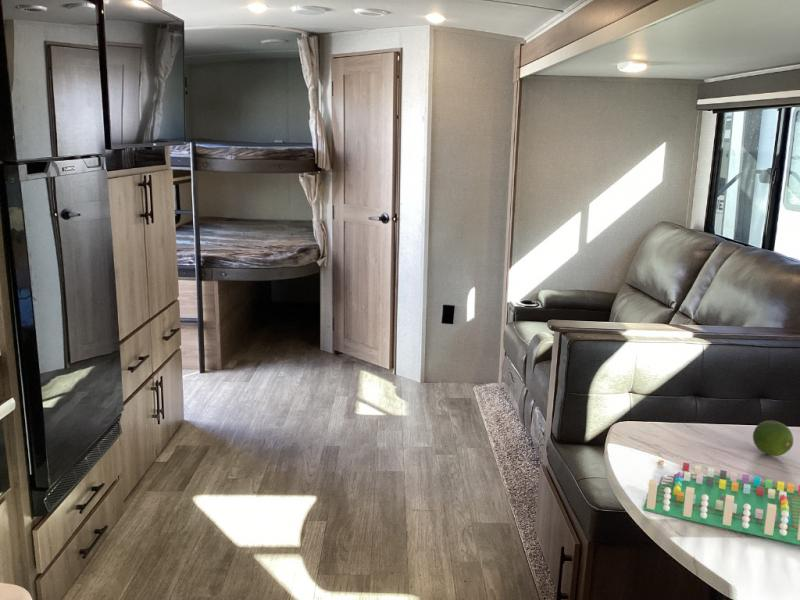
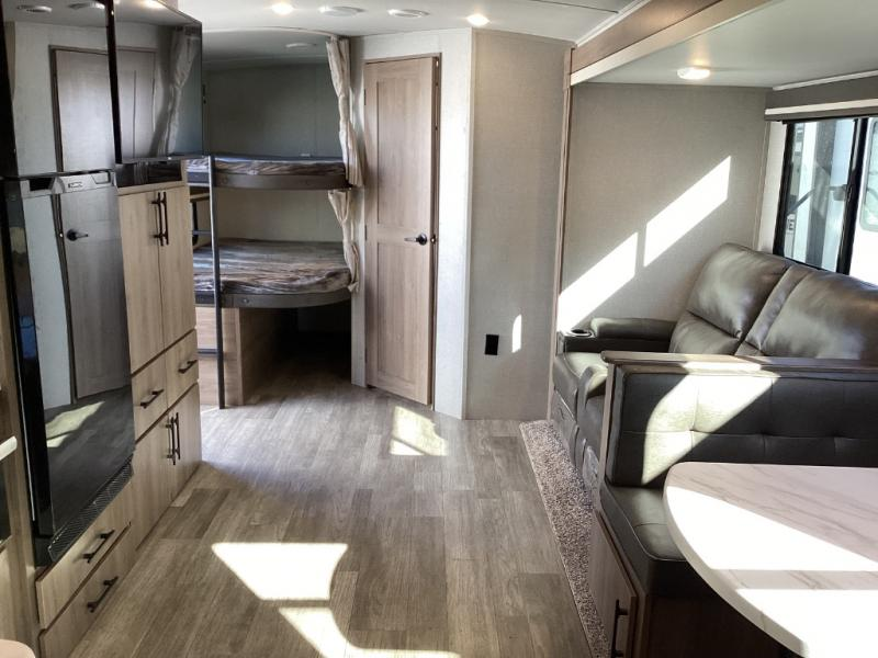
- board game (730, 488)
- fruit (772, 438)
